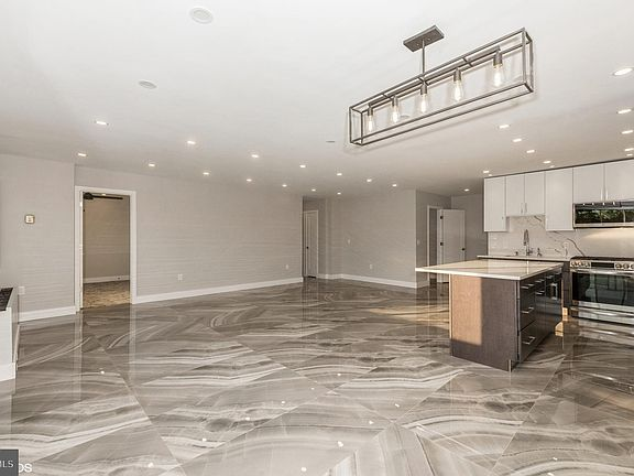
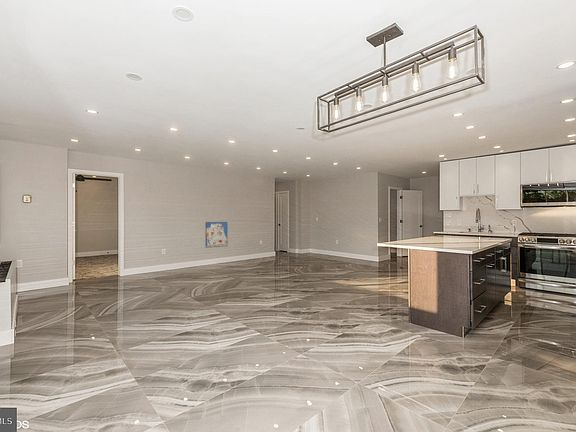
+ wall art (216, 234)
